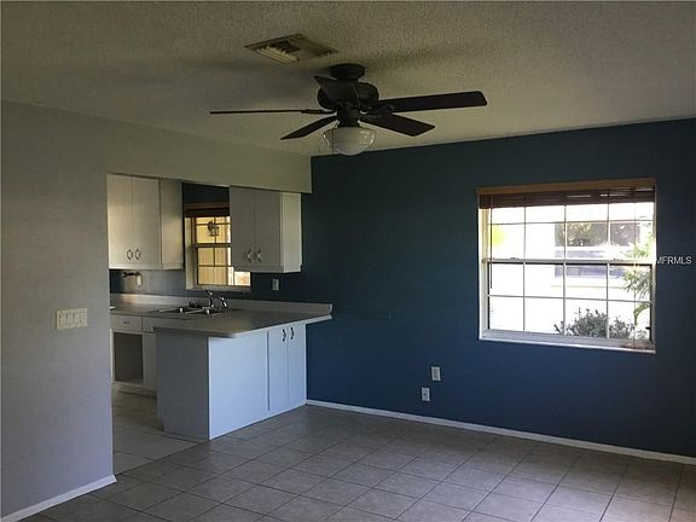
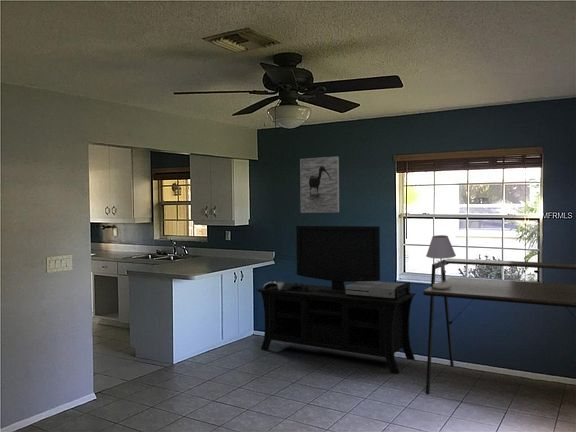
+ table lamp (441, 262)
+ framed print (319, 185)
+ desk (512, 302)
+ media console (333, 290)
